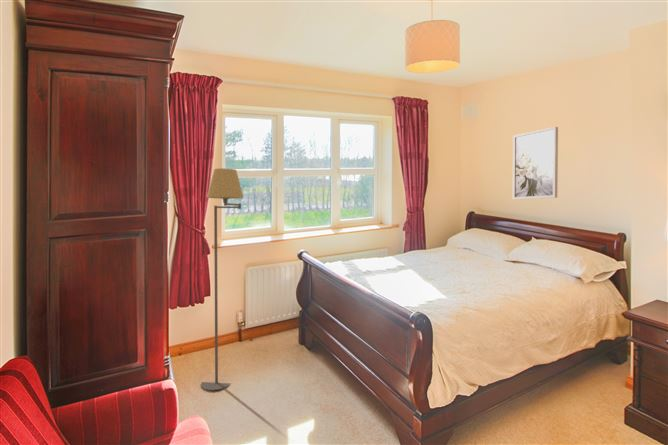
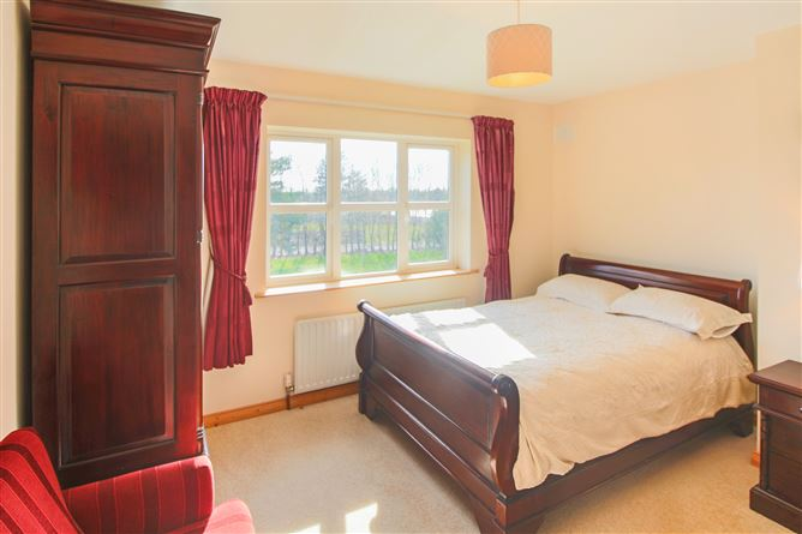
- wall art (534, 165)
- floor lamp (216, 280)
